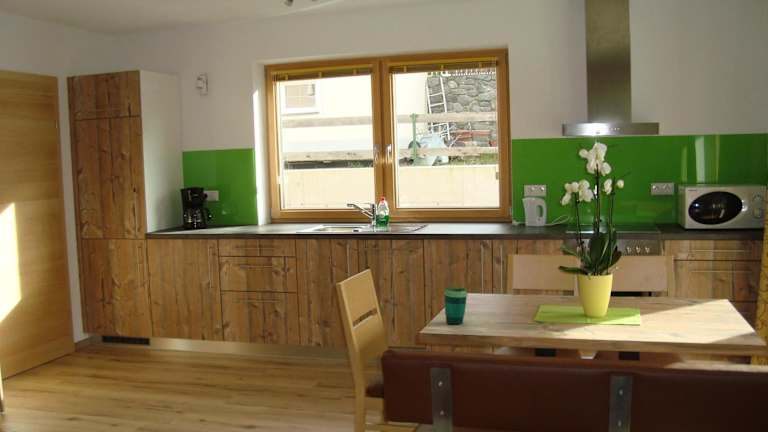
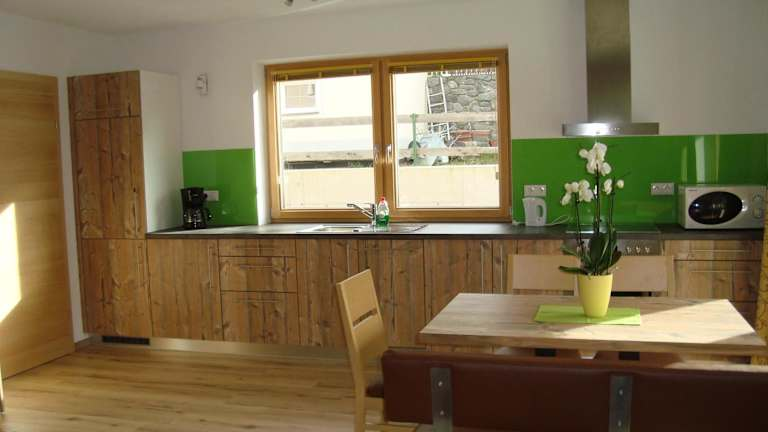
- cup (456, 305)
